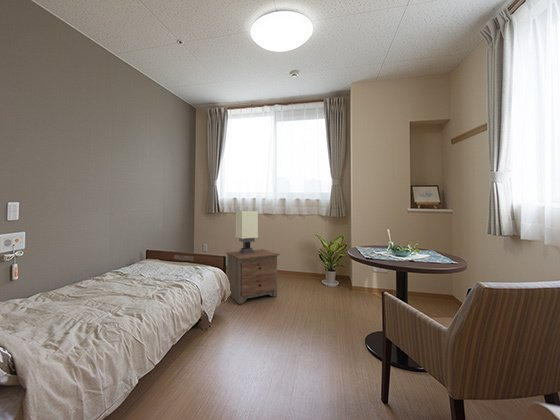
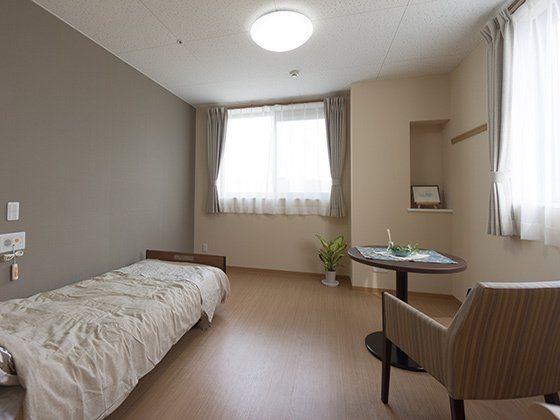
- table lamp (246, 231)
- nightstand (252, 274)
